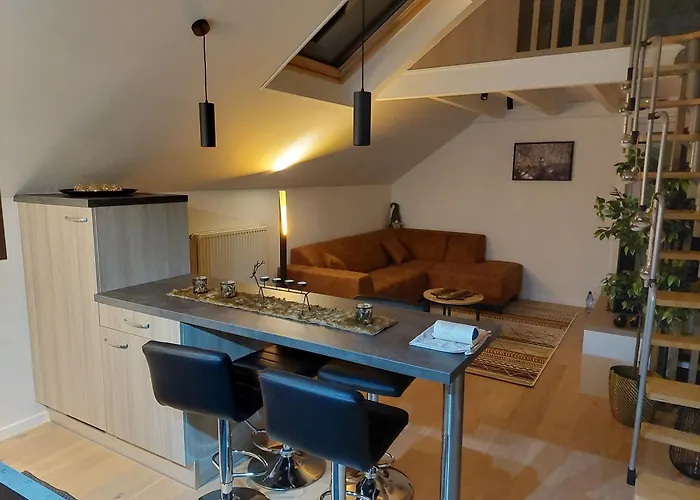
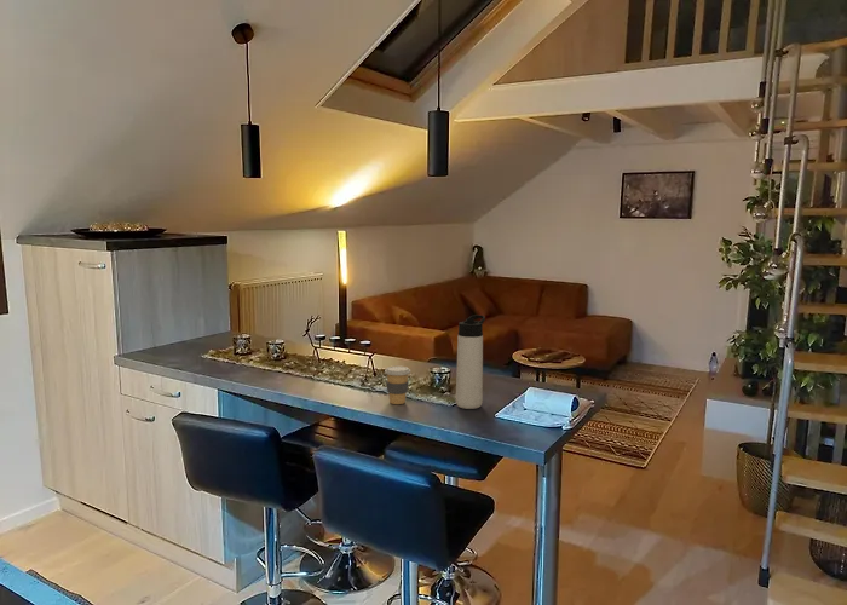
+ coffee cup (397, 385)
+ thermos bottle (472, 361)
